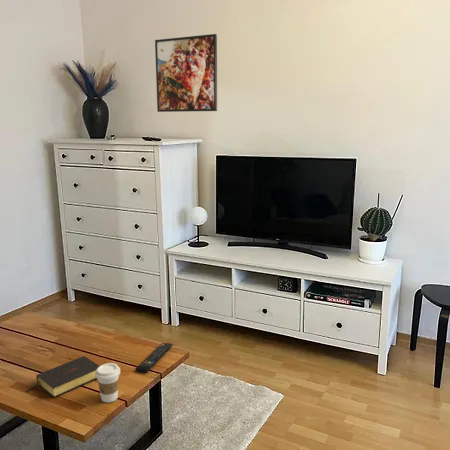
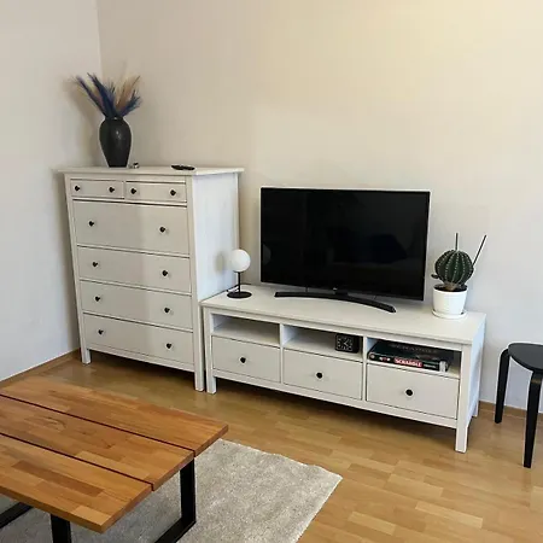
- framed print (185, 74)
- coffee cup (108, 383)
- bible (64, 377)
- remote control (155, 356)
